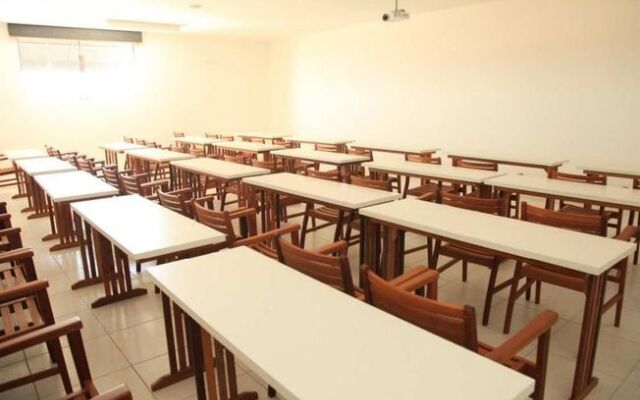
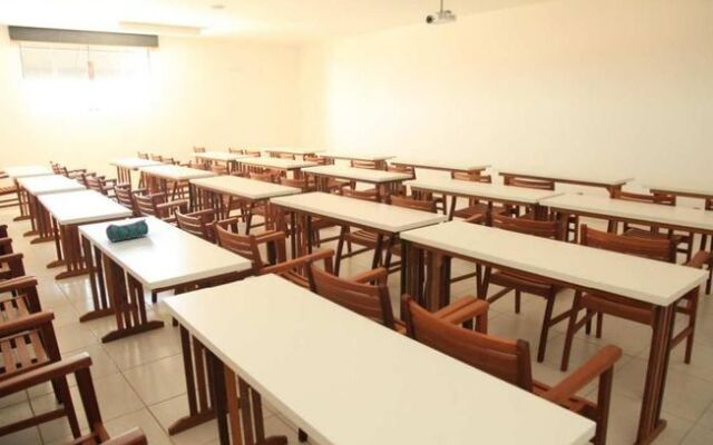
+ pencil case (127, 229)
